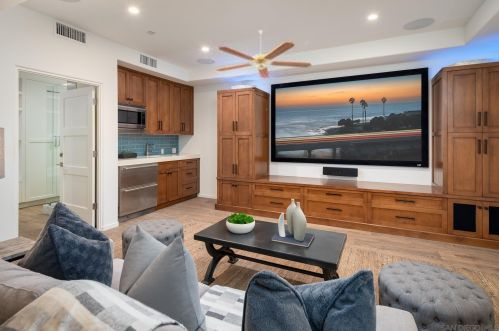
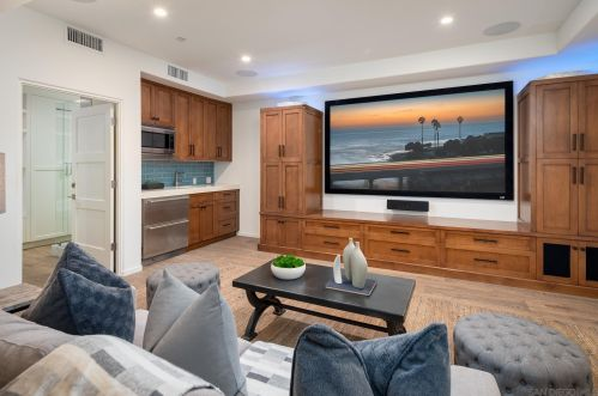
- ceiling fan (260, 51)
